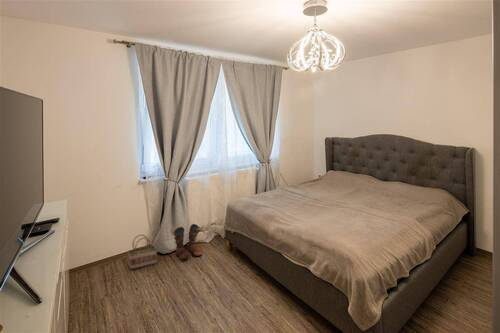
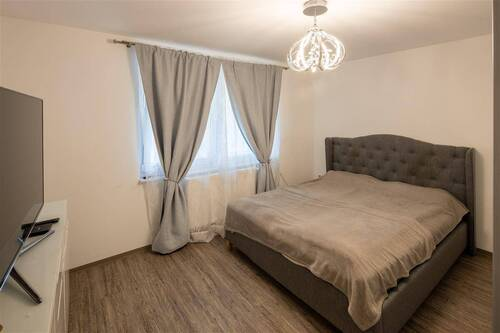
- boots (191, 239)
- basket (142, 250)
